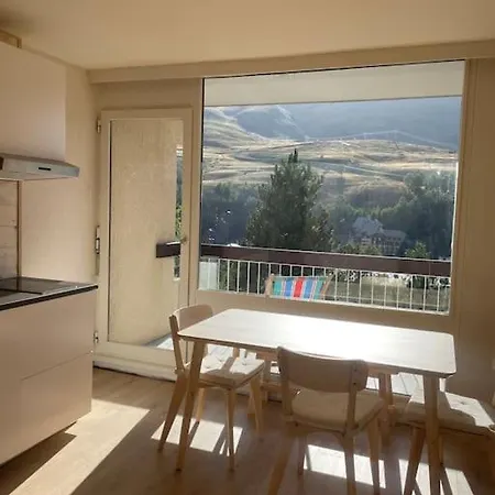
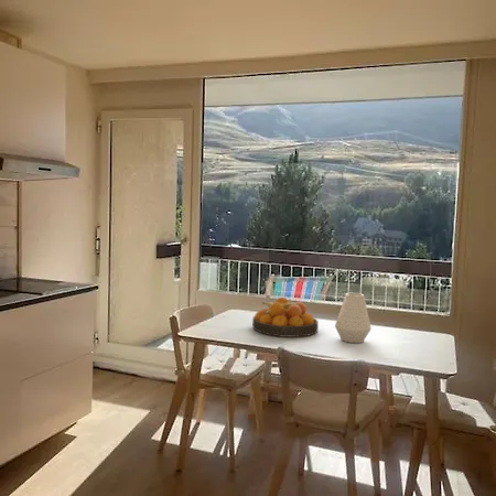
+ vase (353, 316)
+ fruit bowl (285, 314)
